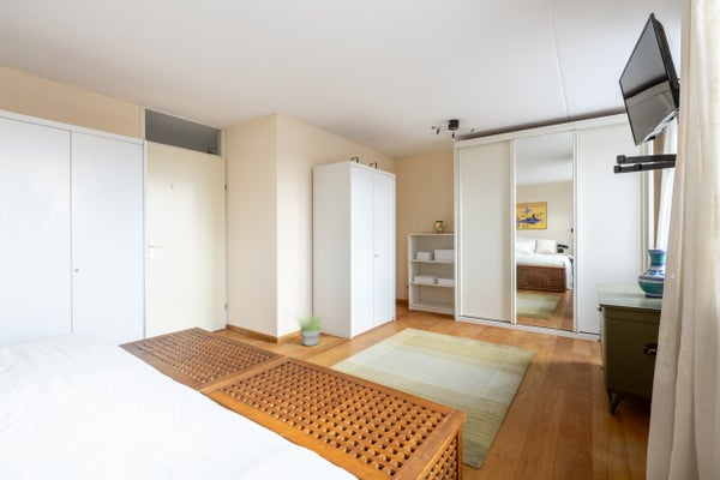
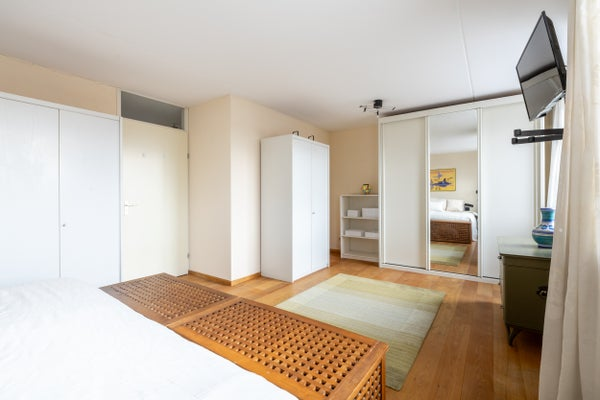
- potted plant (310, 329)
